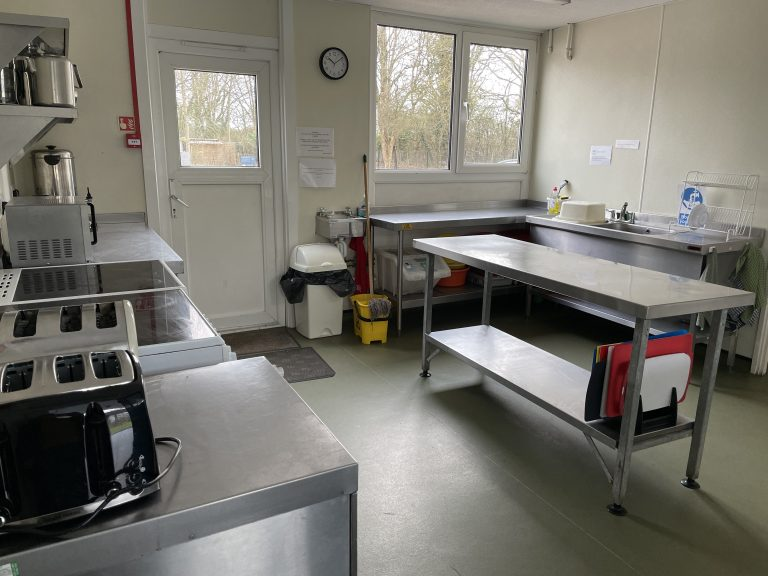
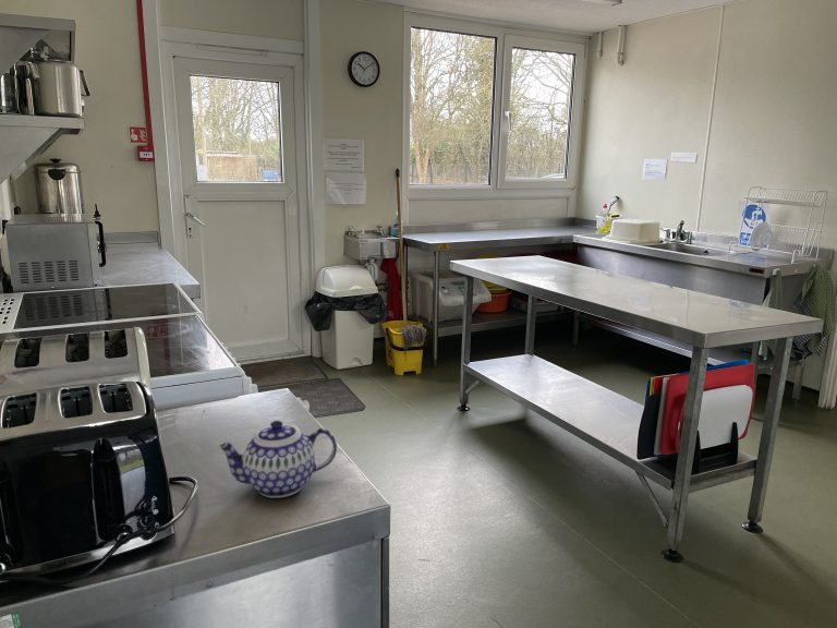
+ teapot (279, 454)
